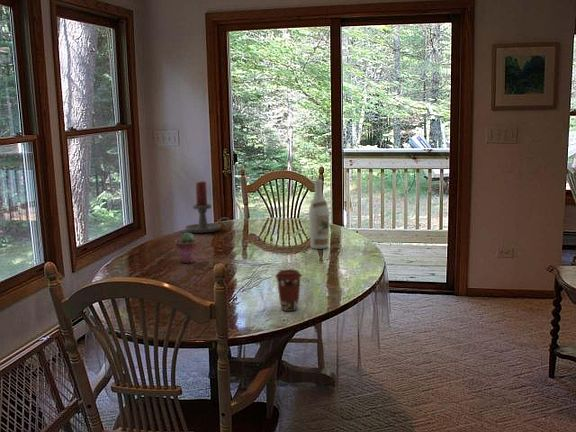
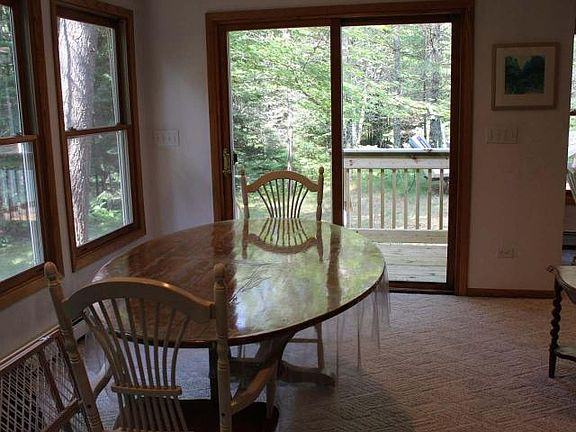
- candle holder (207, 205)
- wine bottle (318, 213)
- potted succulent (186, 246)
- coffee cup (289, 290)
